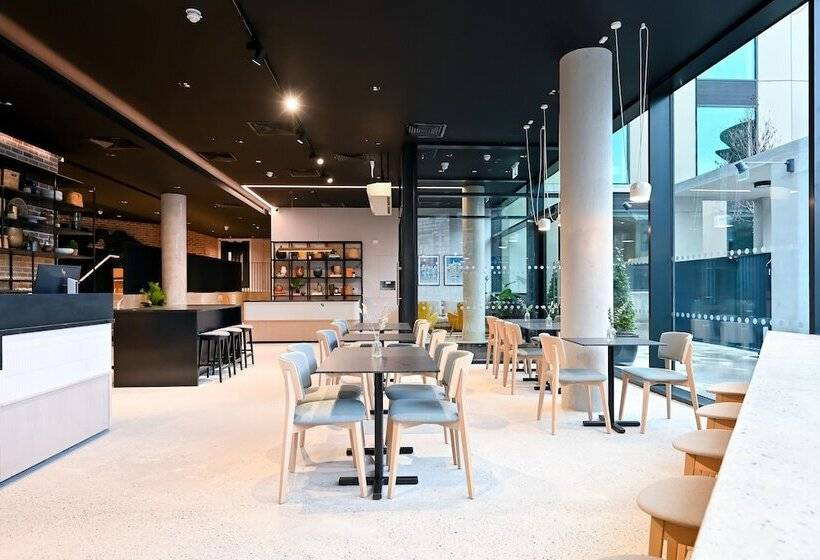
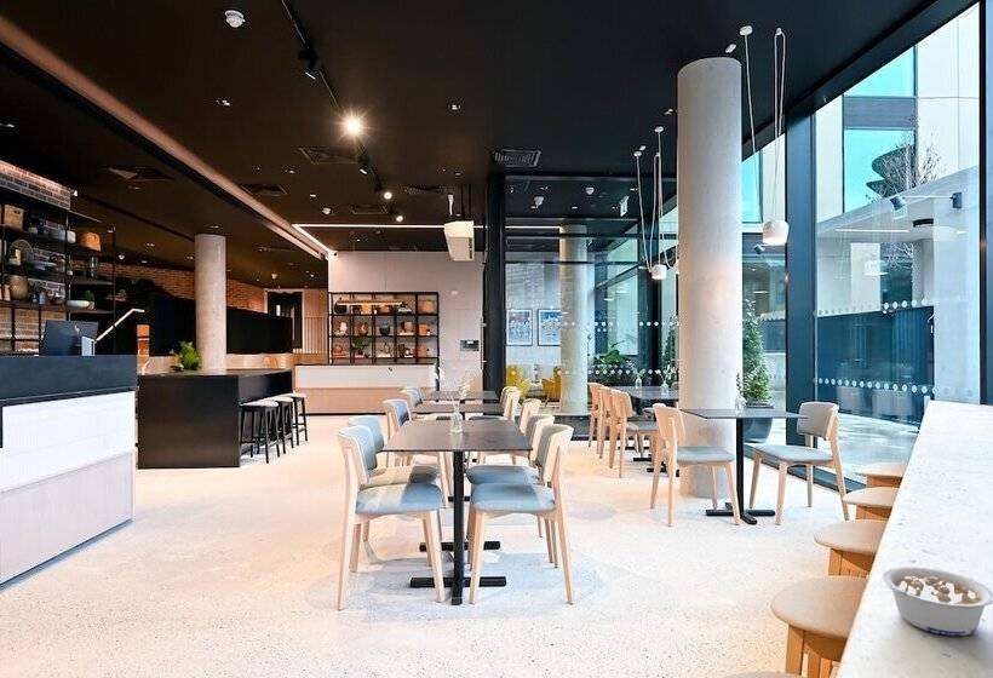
+ legume (936, 599)
